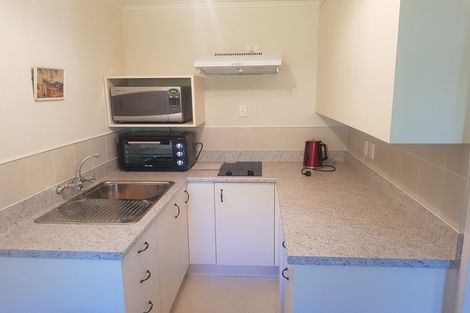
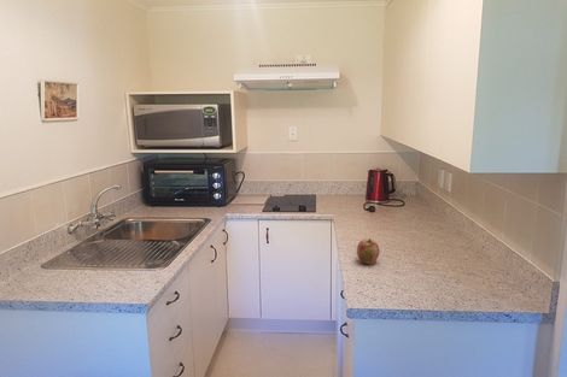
+ apple (367, 251)
